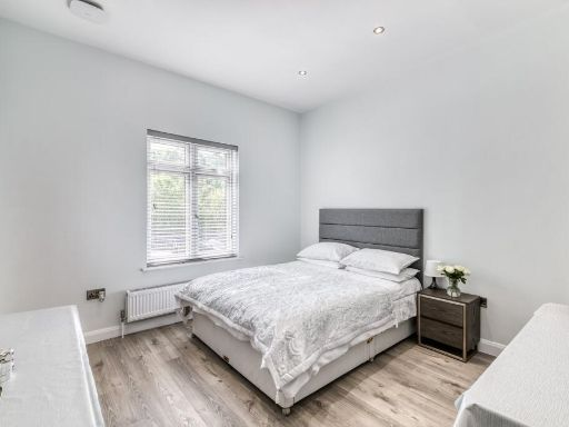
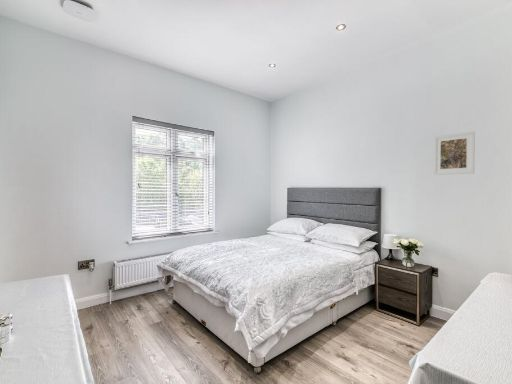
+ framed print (453, 154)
